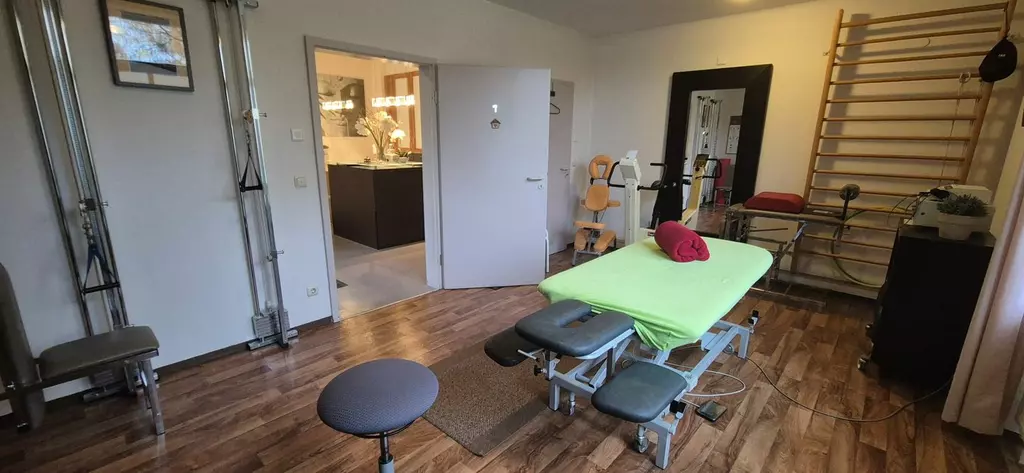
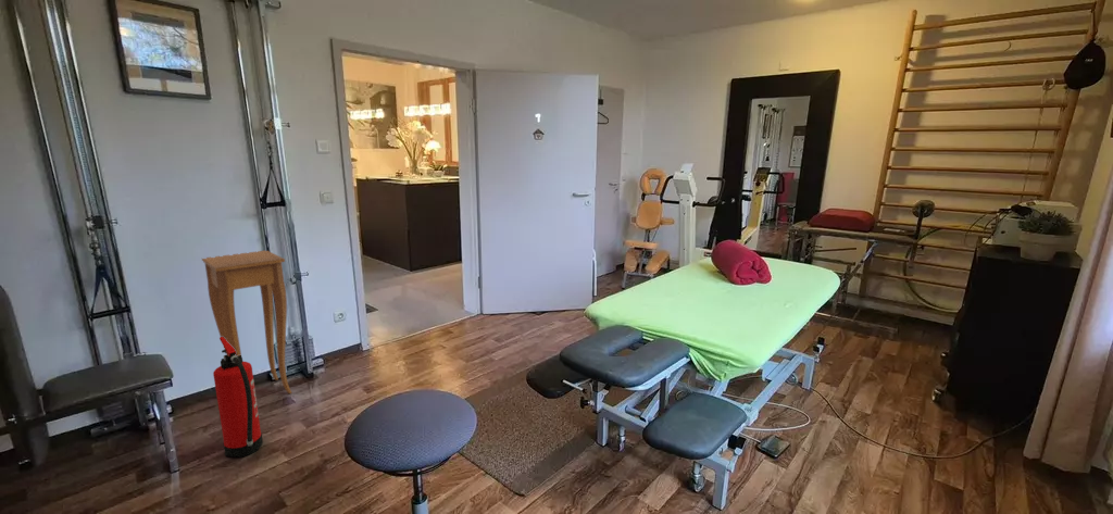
+ fire extinguisher (239, 399)
+ side table (264, 325)
